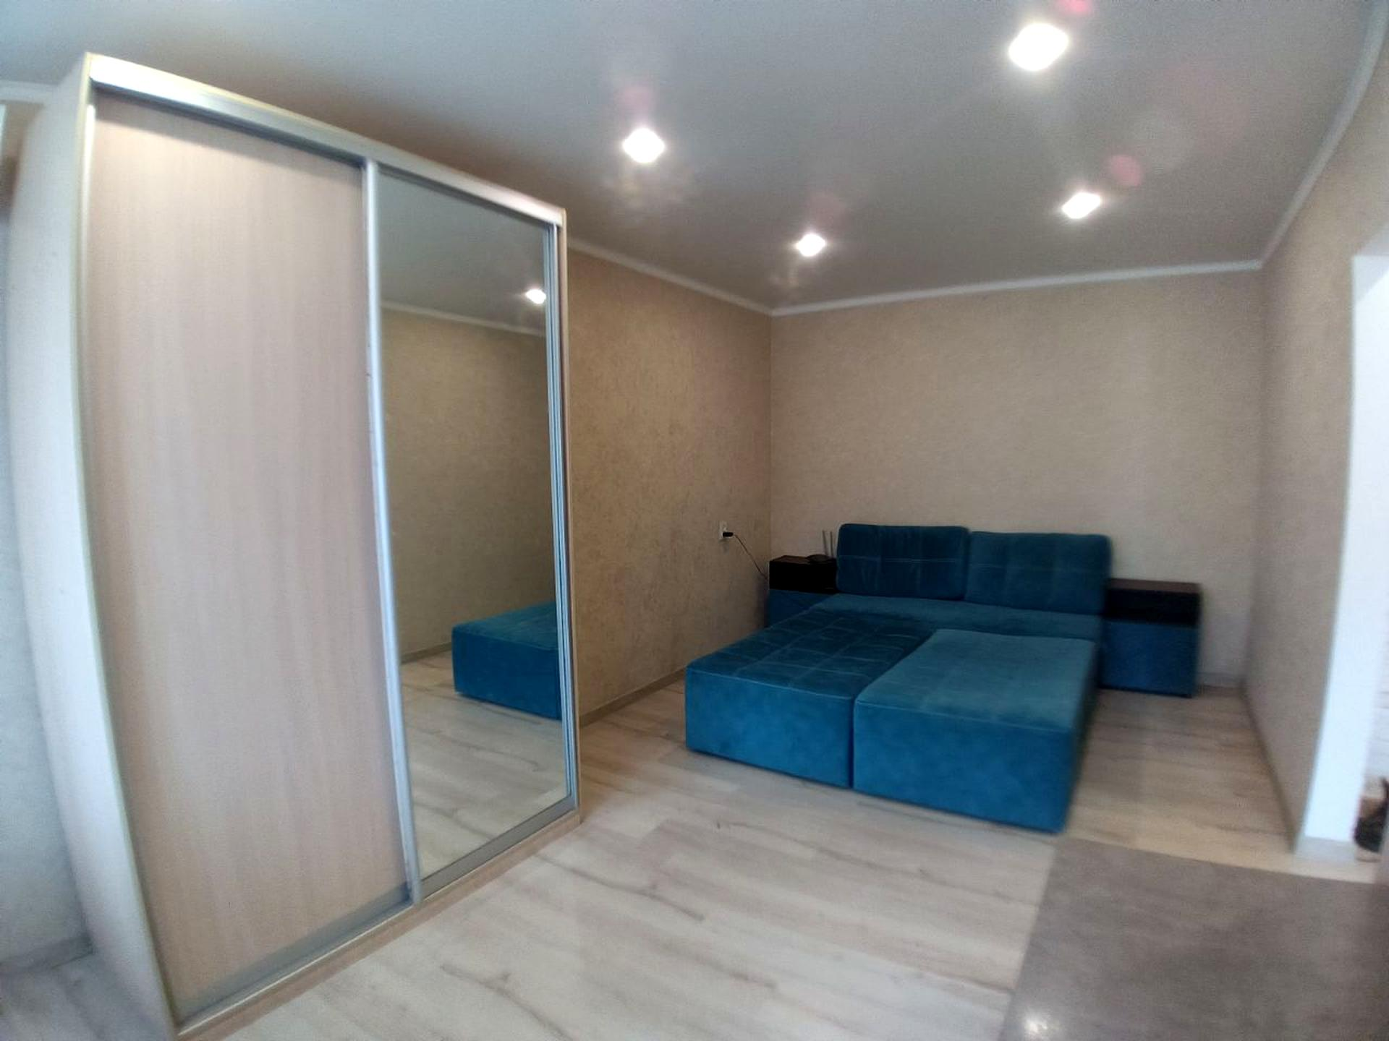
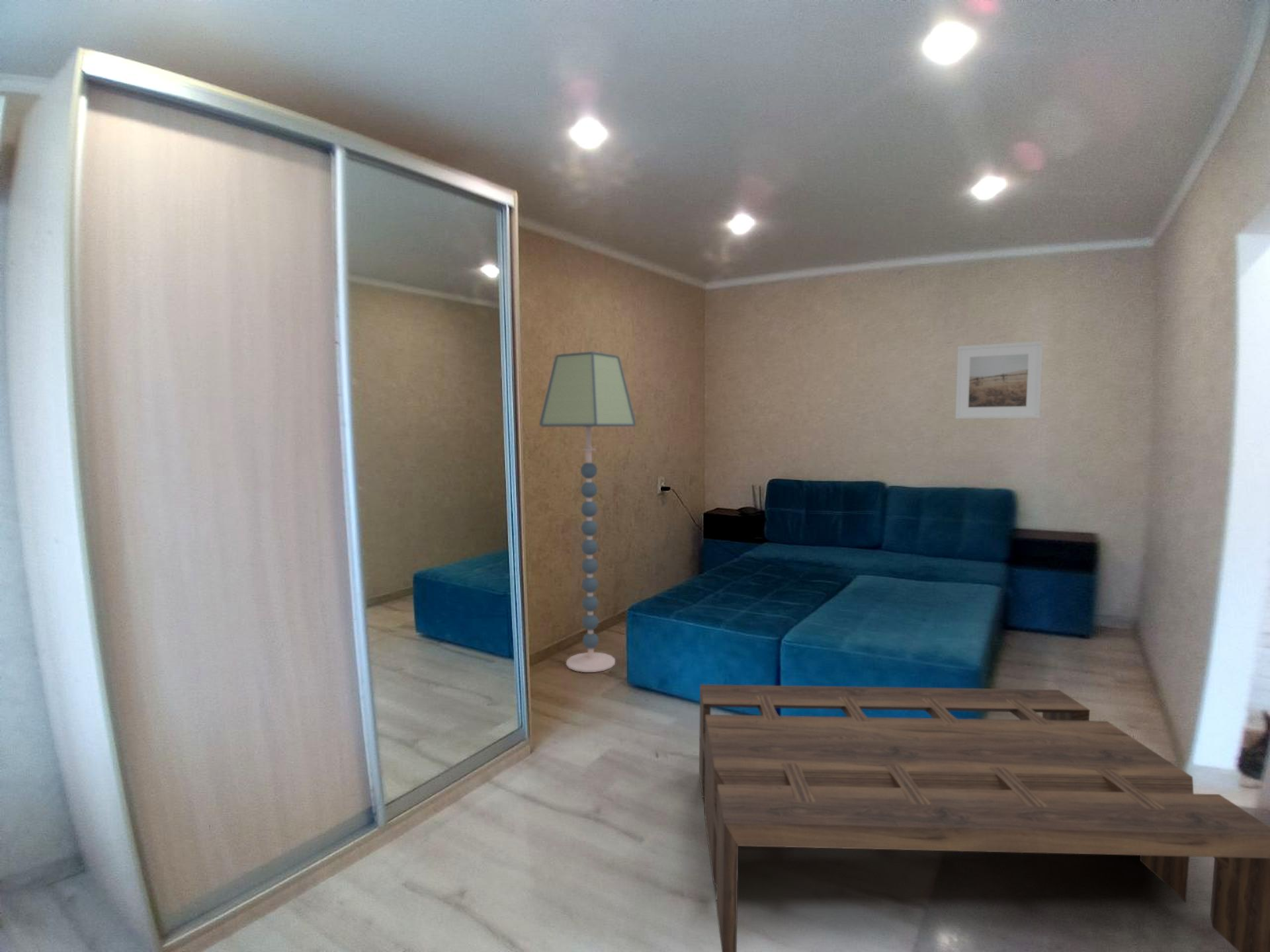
+ coffee table (923, 797)
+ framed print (997, 381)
+ floor lamp (589, 511)
